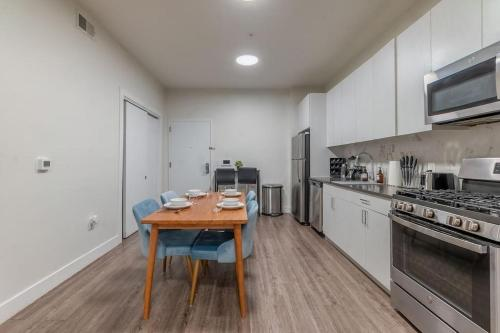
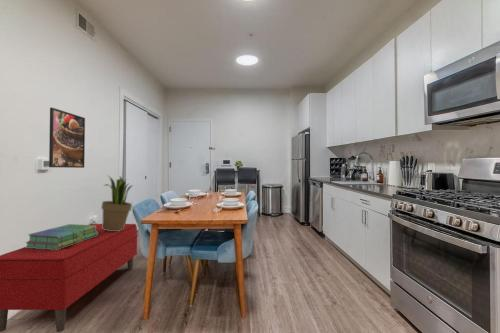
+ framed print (68, 140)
+ bench (81, 265)
+ potted plant (110, 203)
+ stack of books (64, 235)
